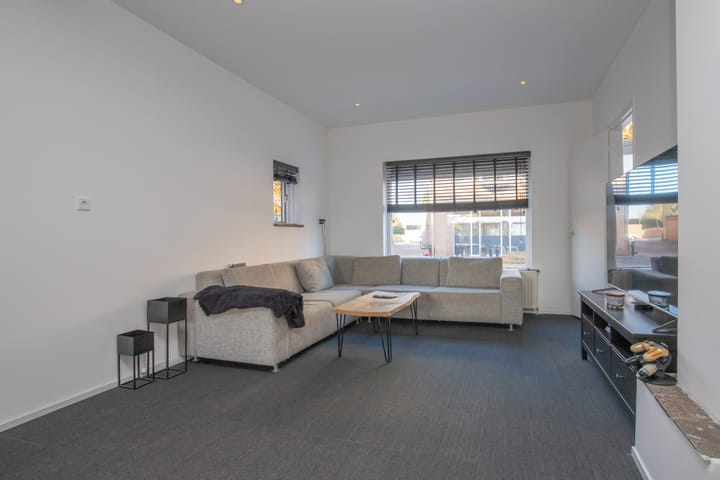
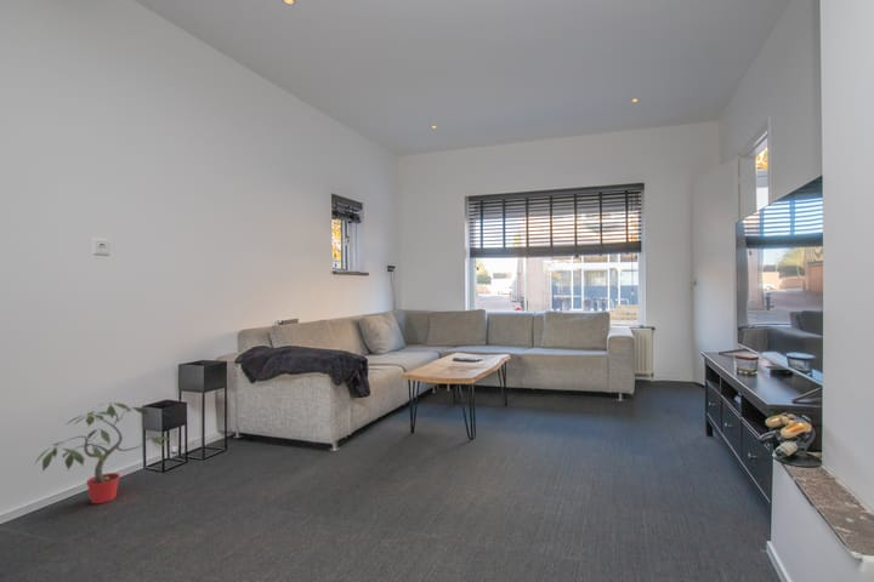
+ potted plant (109, 451)
